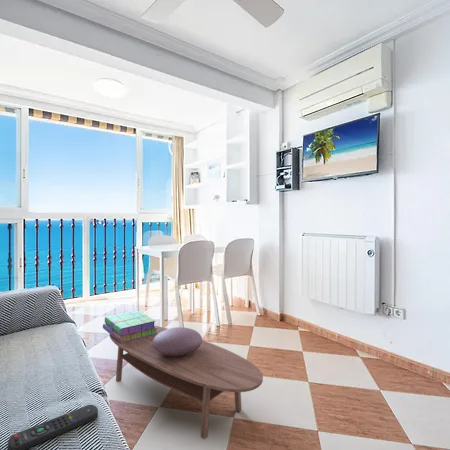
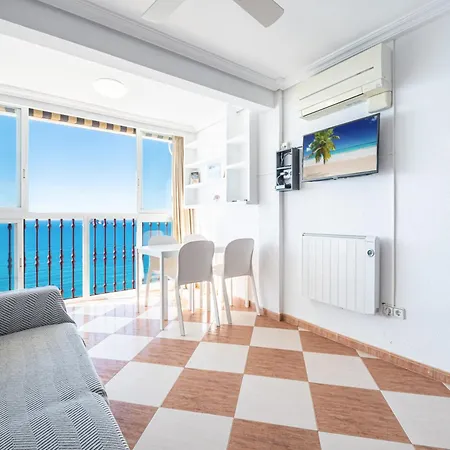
- decorative bowl (177, 340)
- coffee table (173, 371)
- stack of books (129, 324)
- remote control (56, 426)
